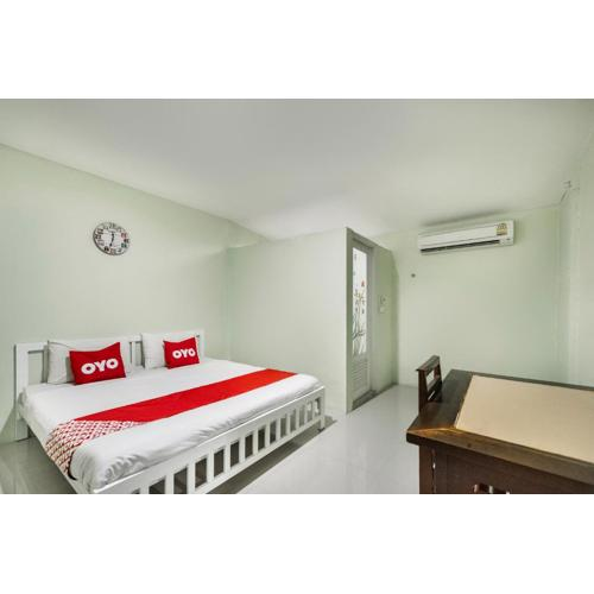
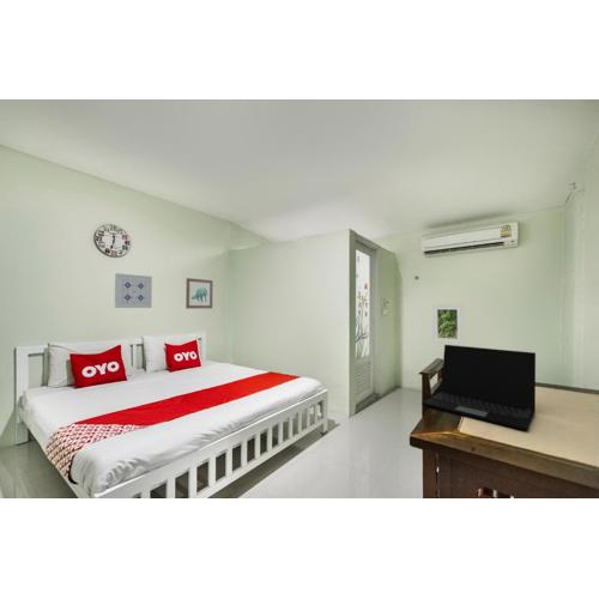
+ wall art (134, 291)
+ laptop (478, 379)
+ wall art (199, 294)
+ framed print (447, 323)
